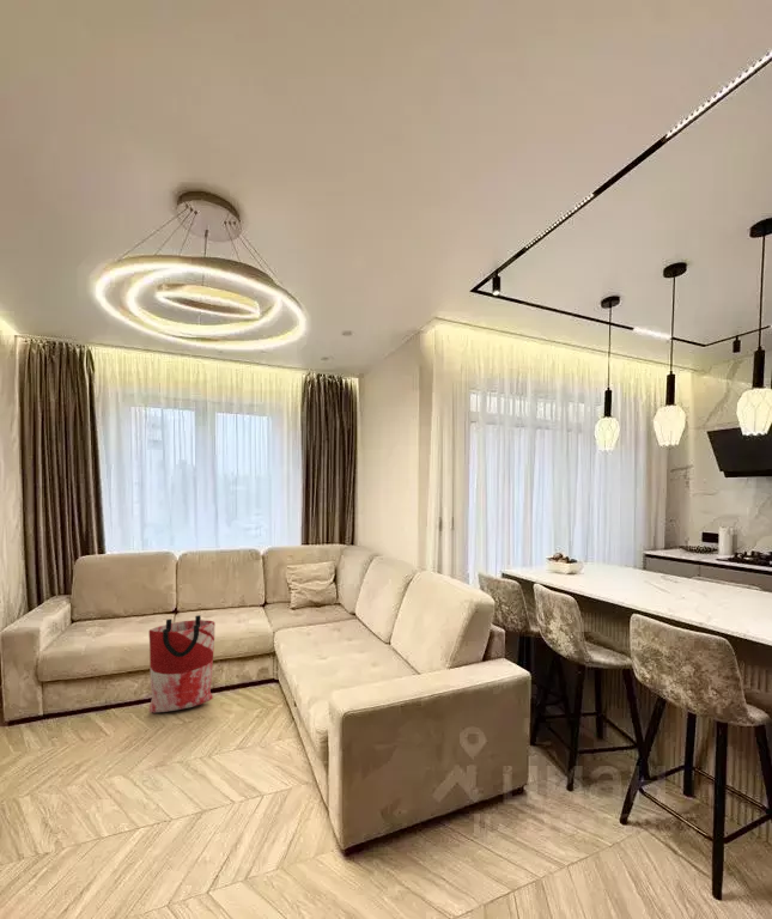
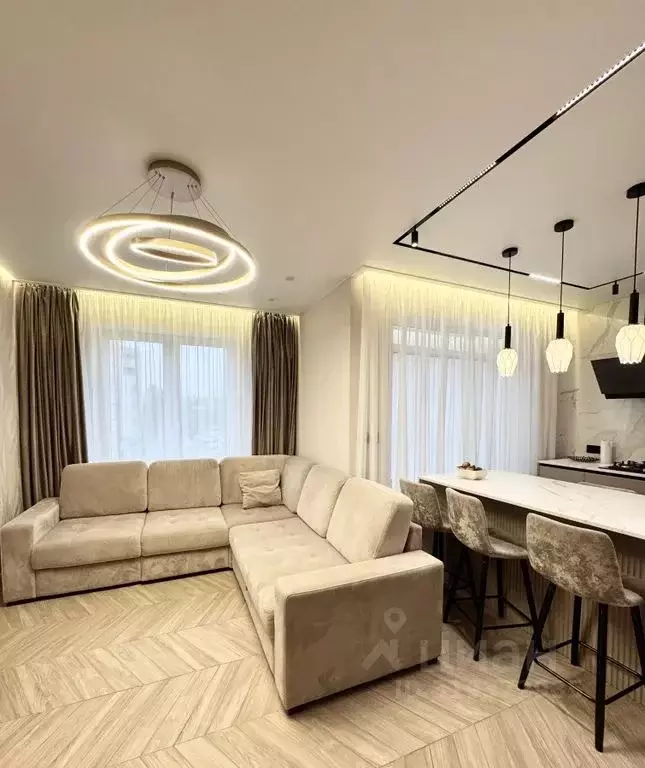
- bag (182, 664)
